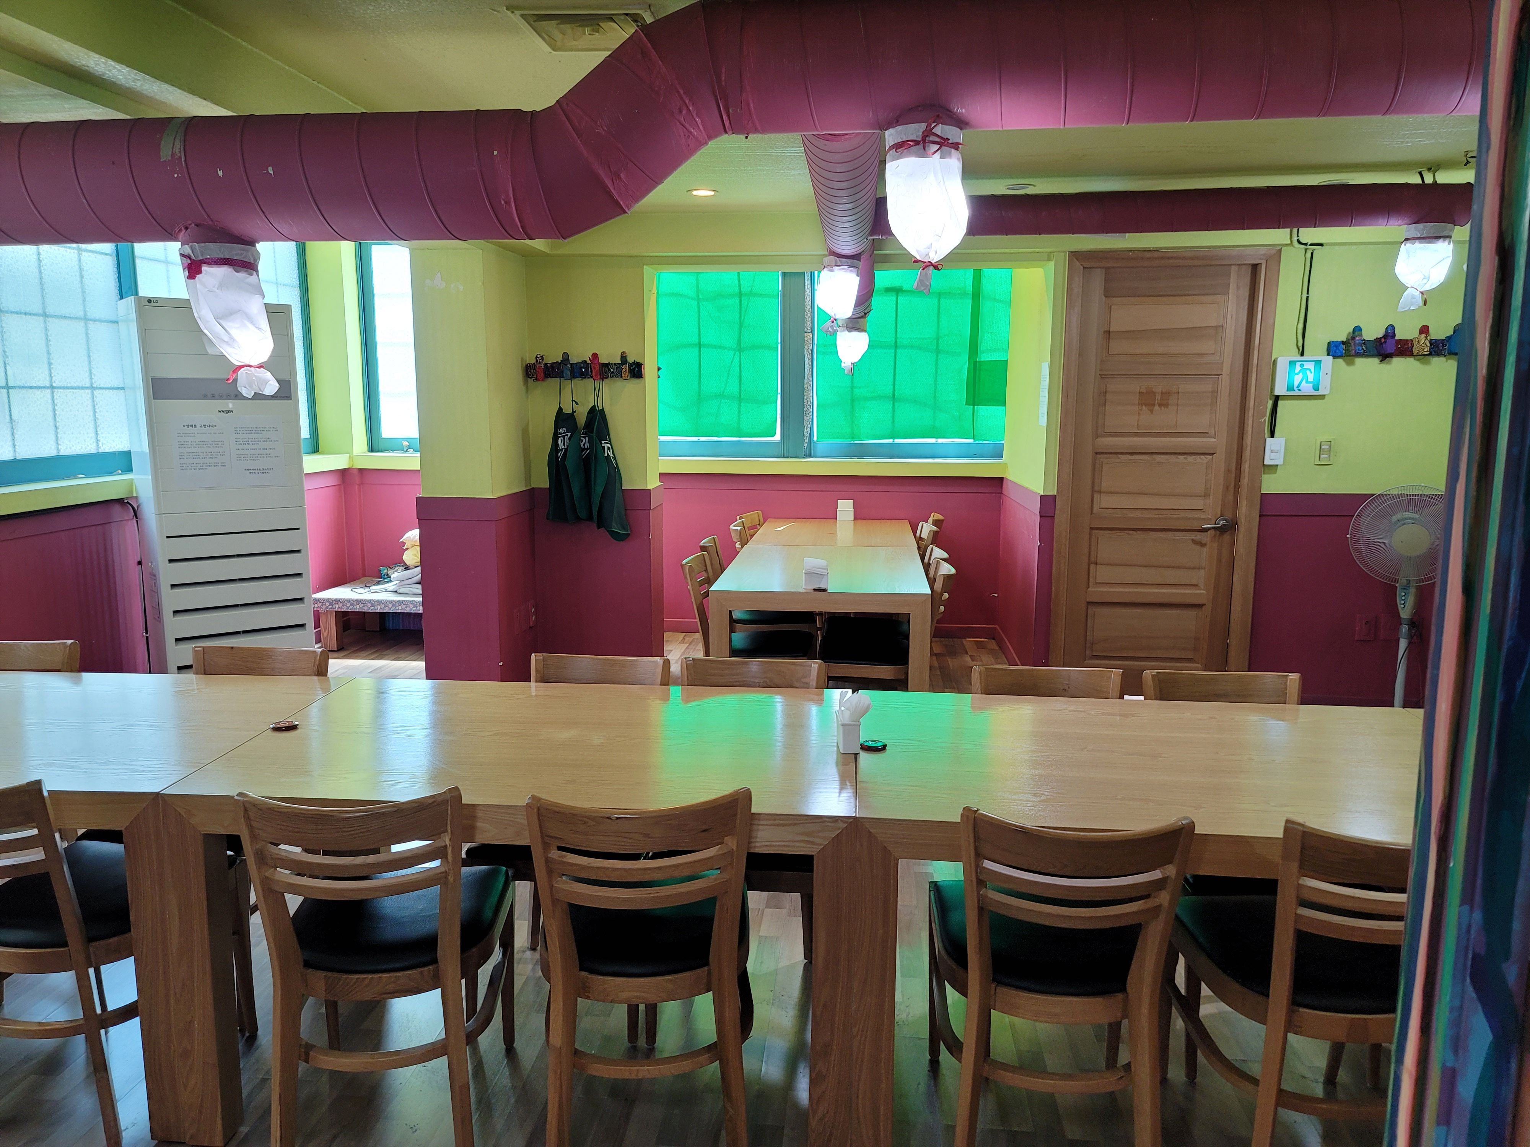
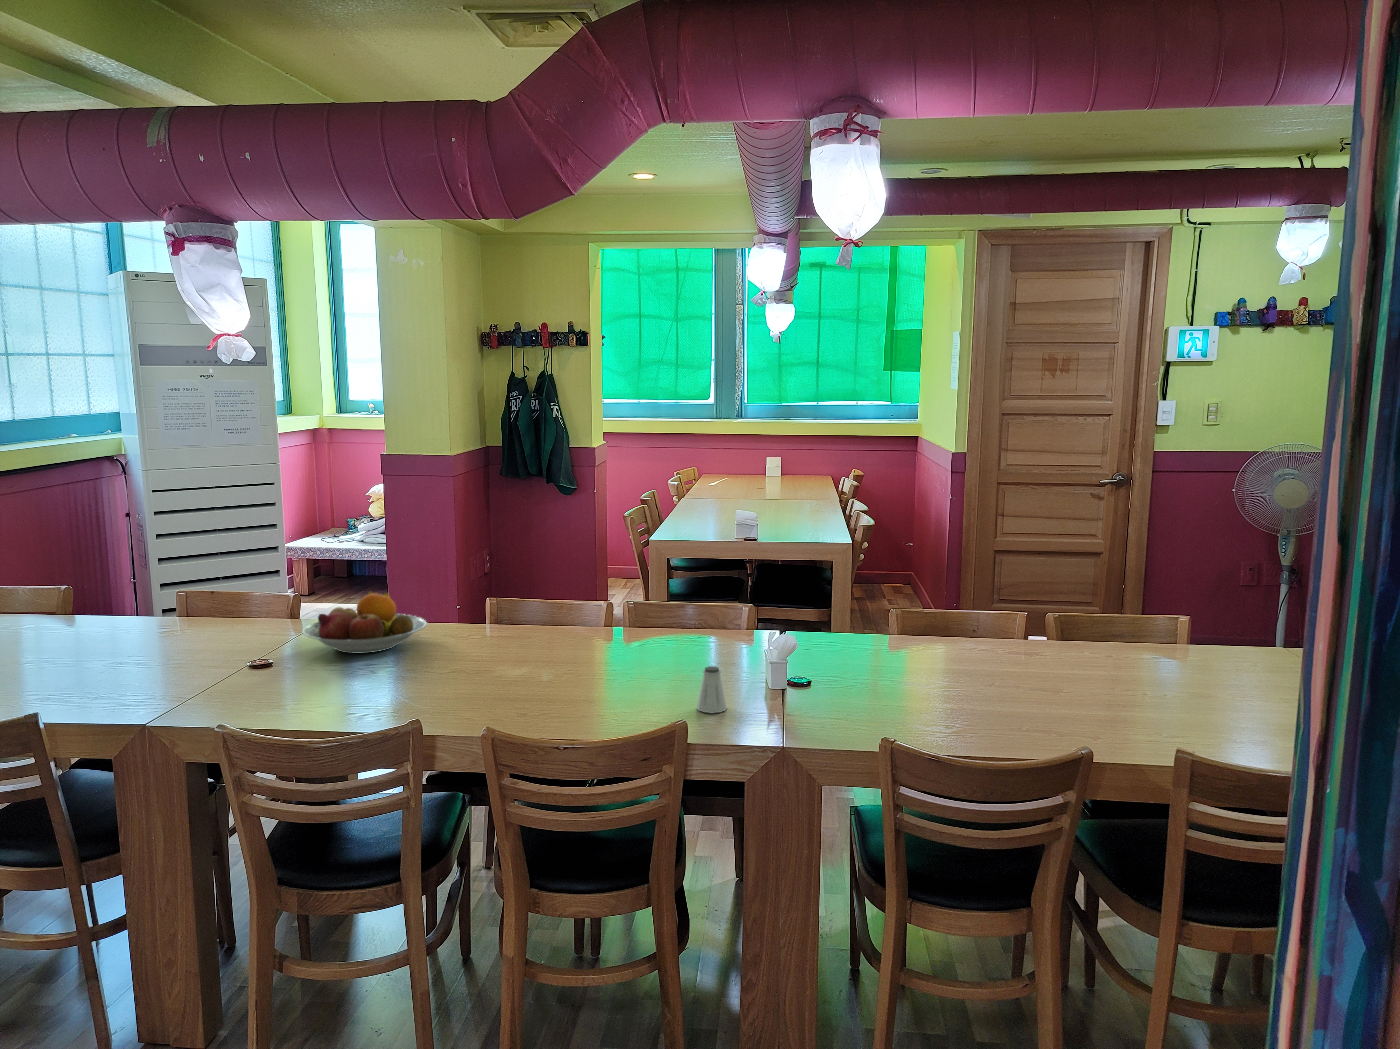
+ fruit bowl (365, 621)
+ saltshaker (711, 689)
